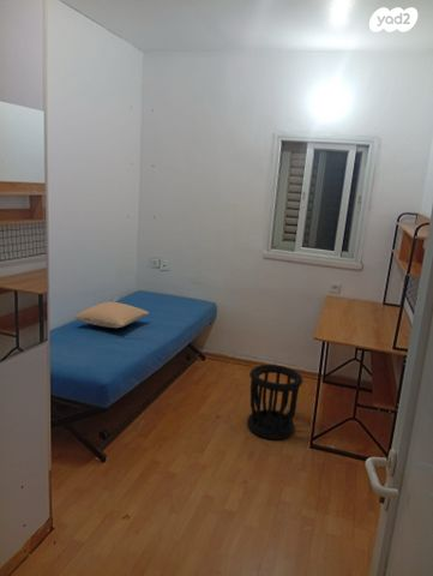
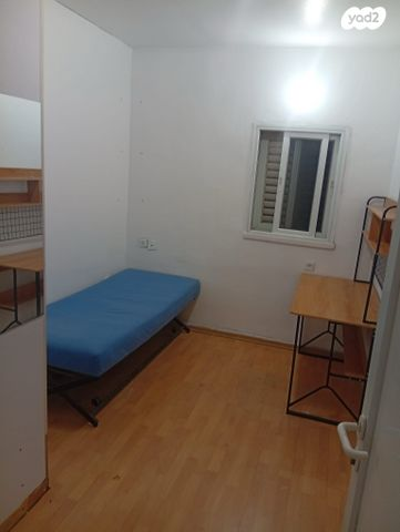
- wastebasket (273, 400)
- pillow (113, 314)
